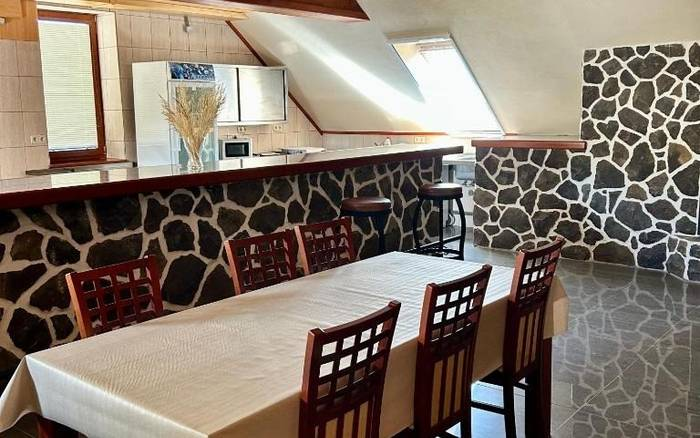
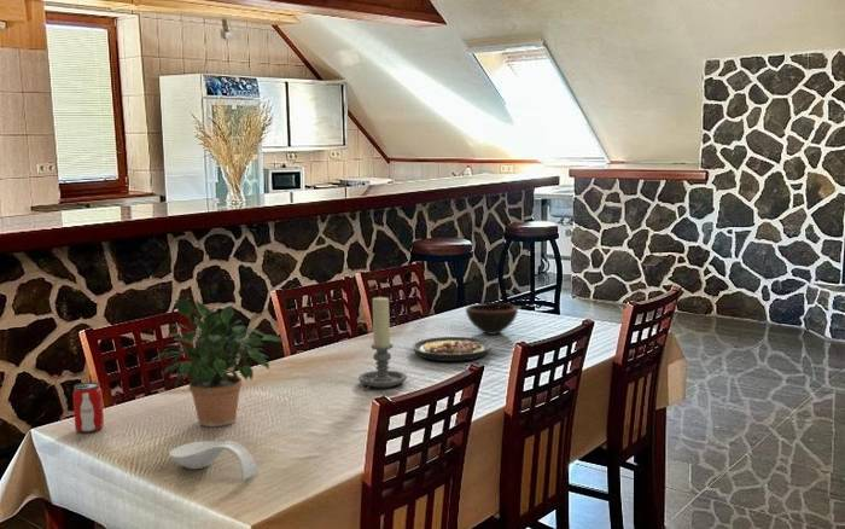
+ spoon rest (212, 454)
+ beverage can (88, 406)
+ candle holder (378, 341)
+ bowl (491, 319)
+ plate (451, 347)
+ potted plant (223, 359)
